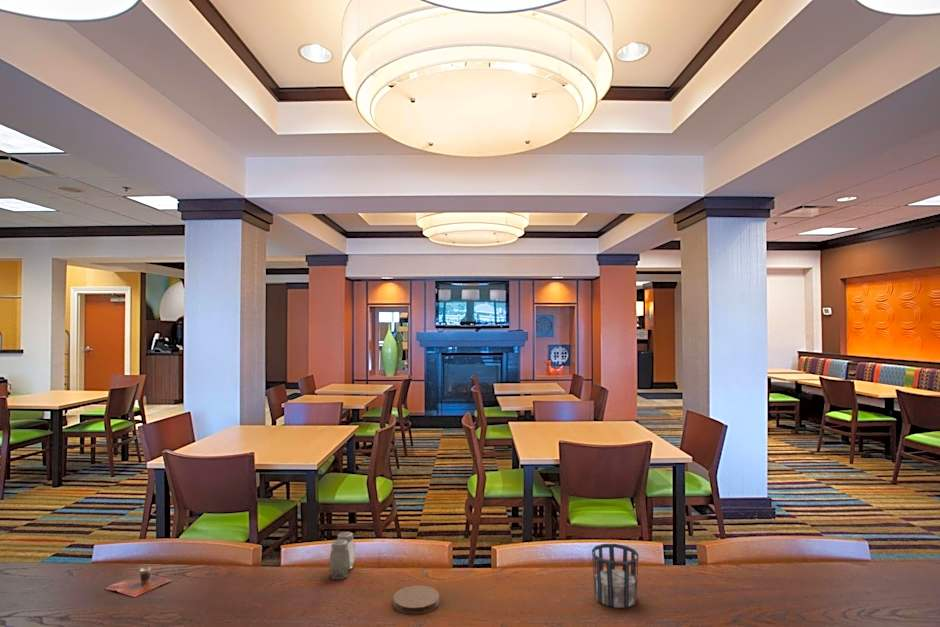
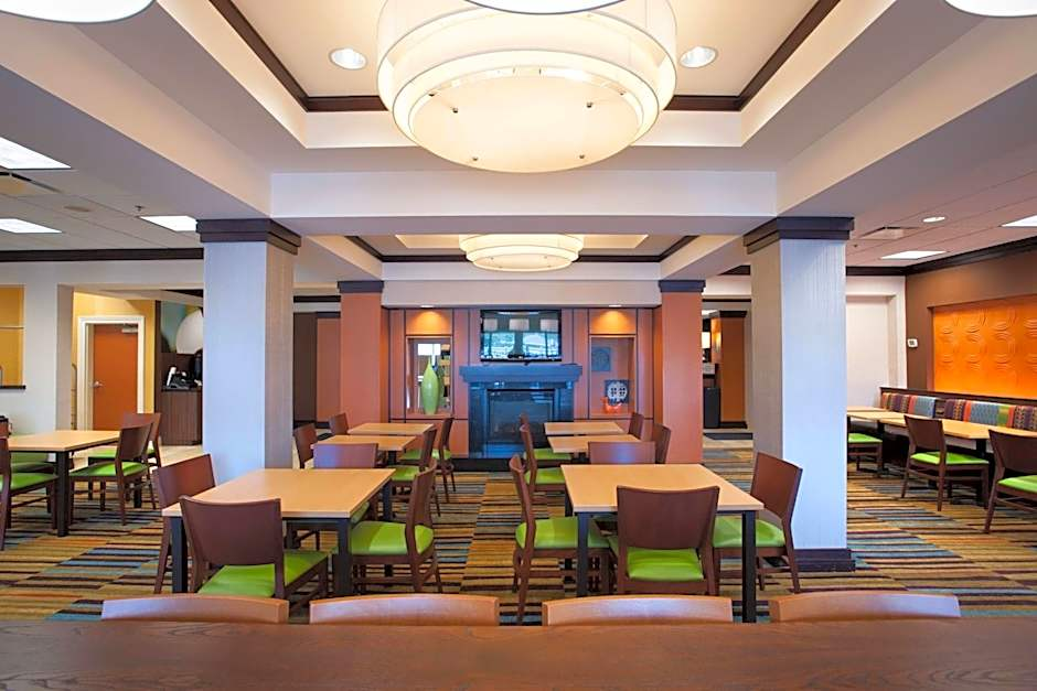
- cup (138, 577)
- salt and pepper shaker (342, 554)
- coaster (416, 599)
- cup (615, 575)
